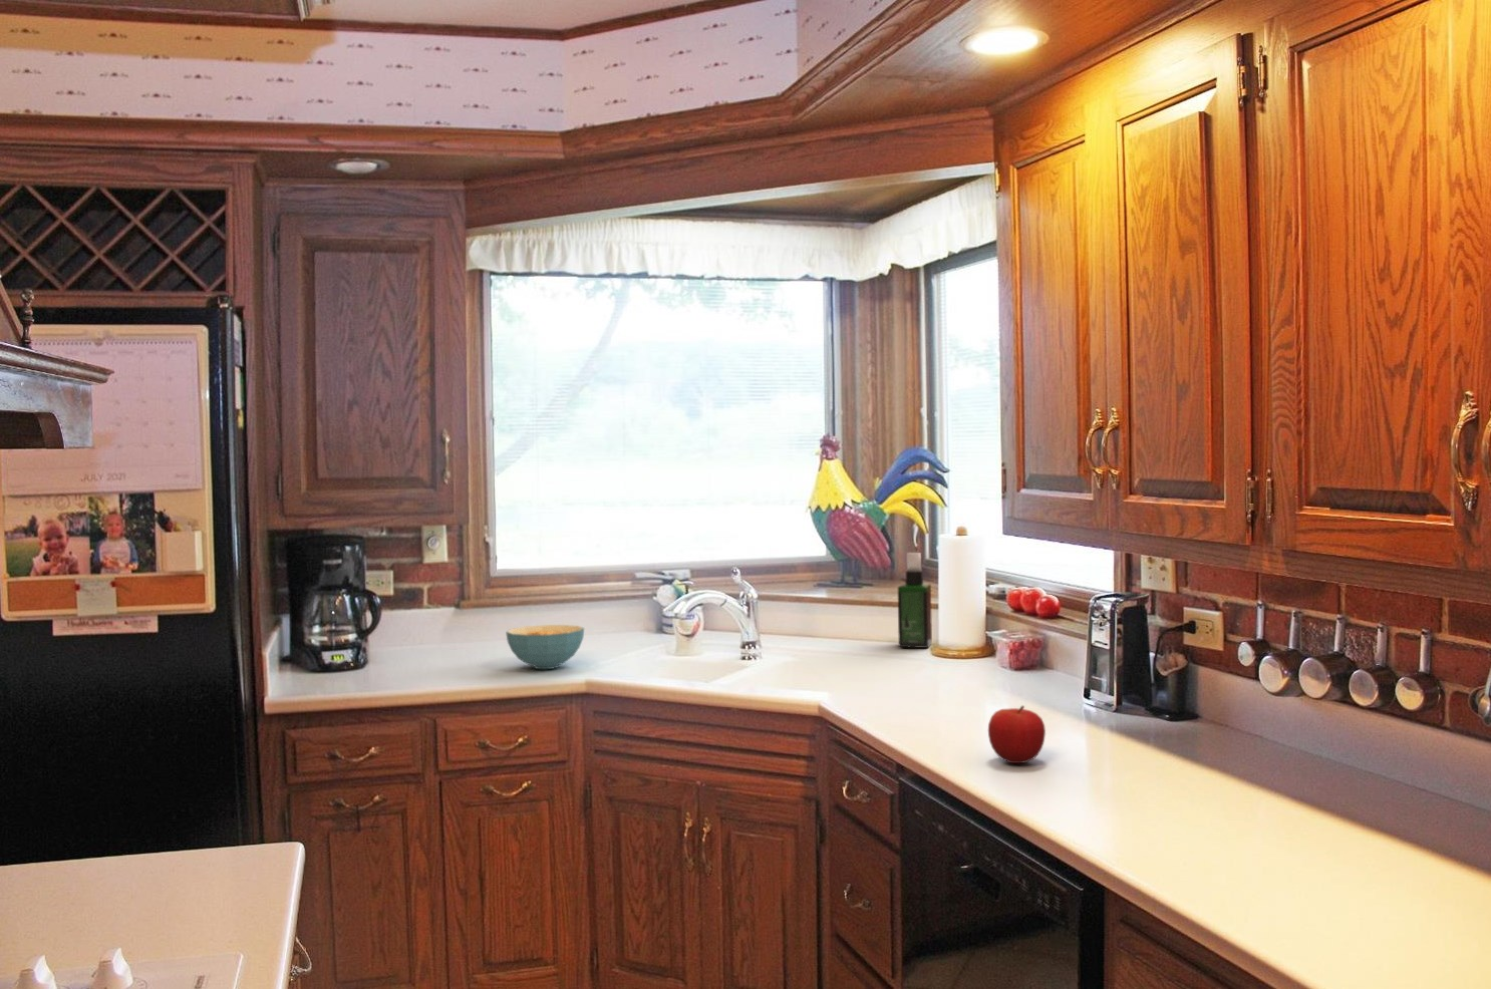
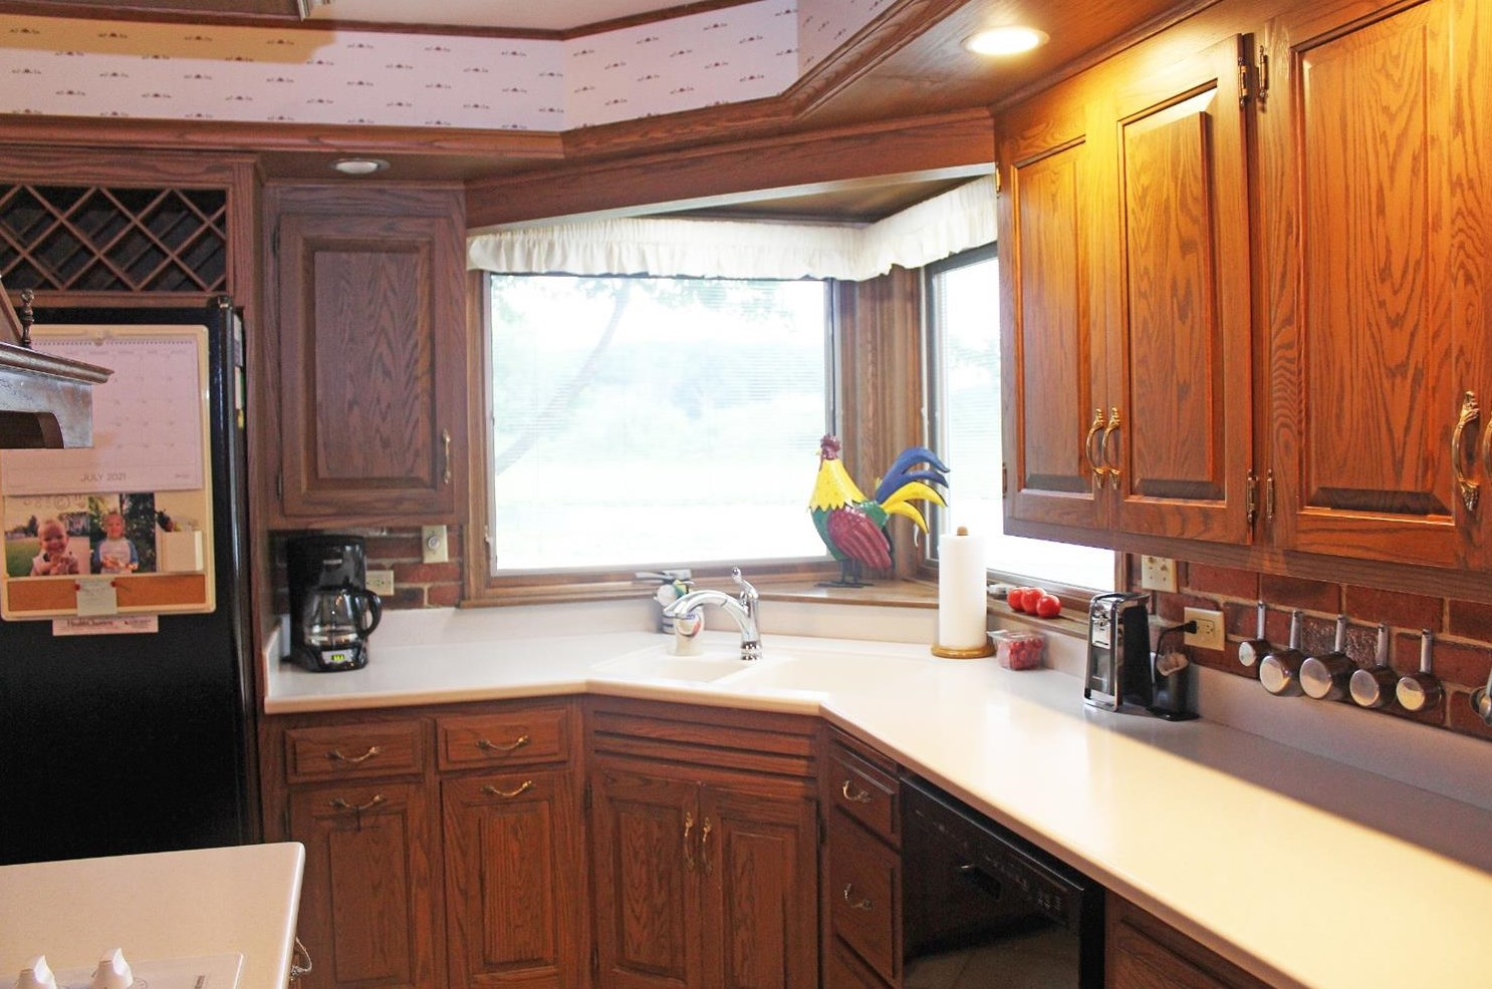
- cereal bowl (546, 648)
- fruit (1015, 732)
- spray bottle (914, 599)
